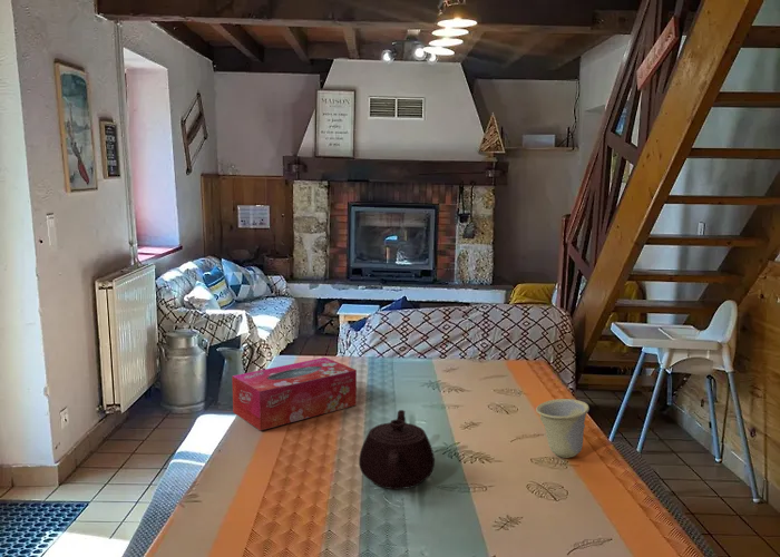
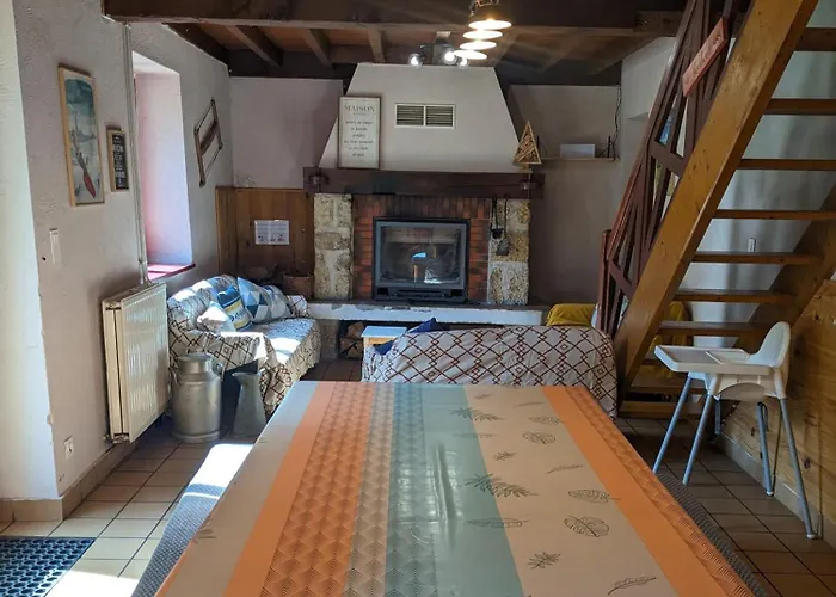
- teapot (397, 448)
- tissue box (295, 390)
- cup (560, 429)
